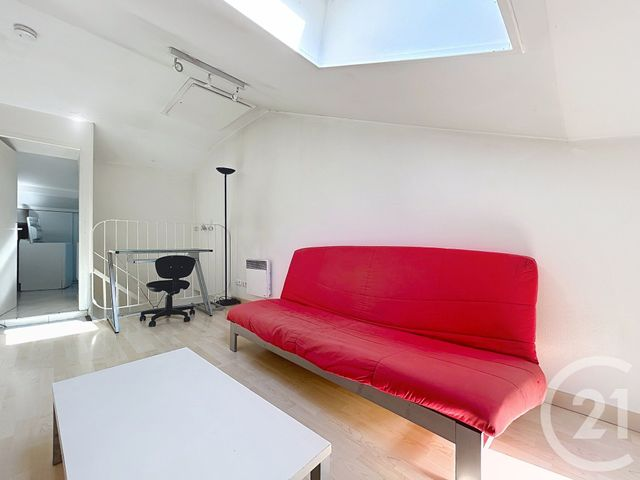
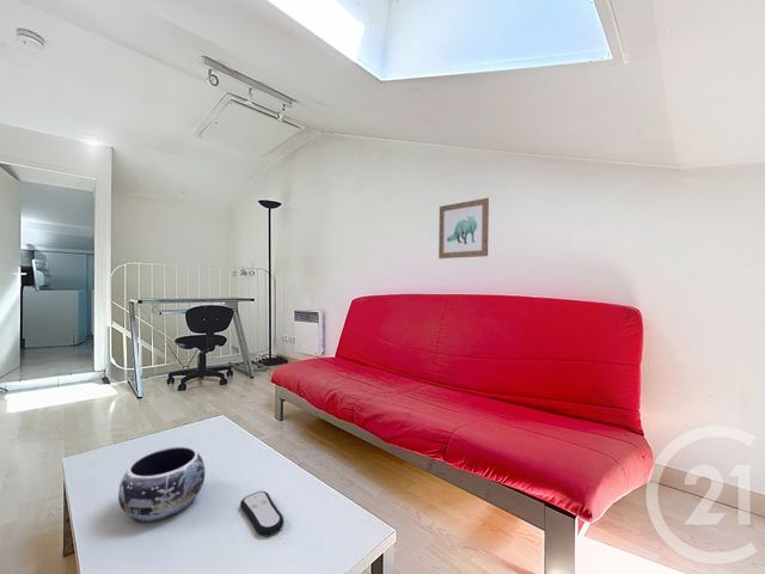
+ decorative bowl (164, 481)
+ wall art (461, 230)
+ remote control (262, 512)
